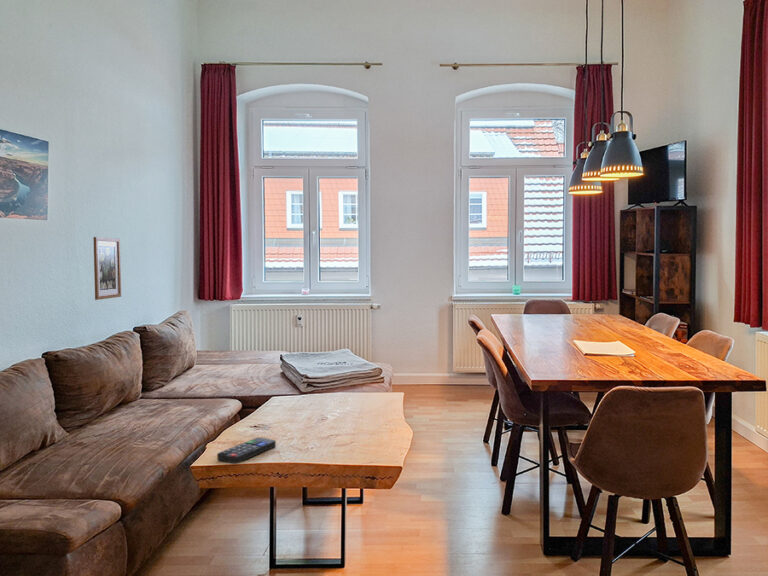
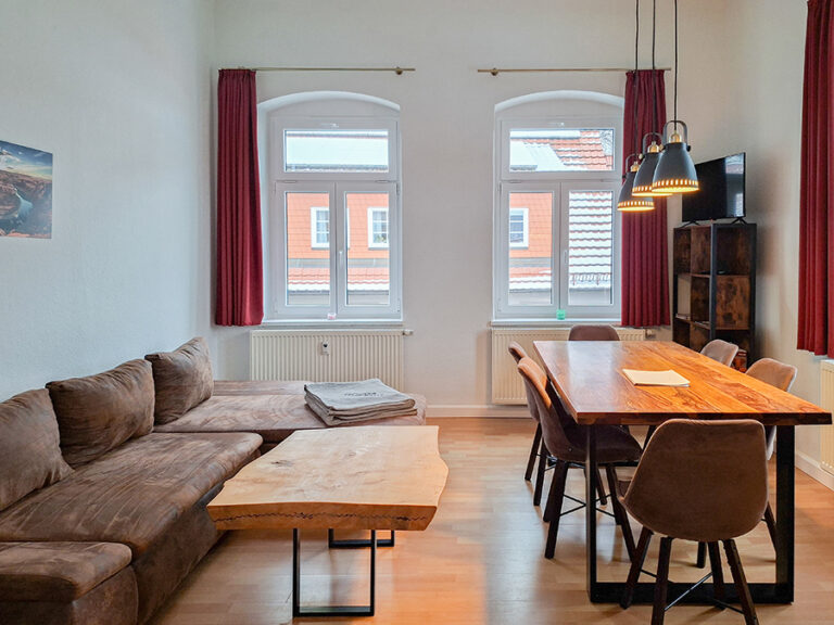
- wall art (107, 268)
- remote control (247, 449)
